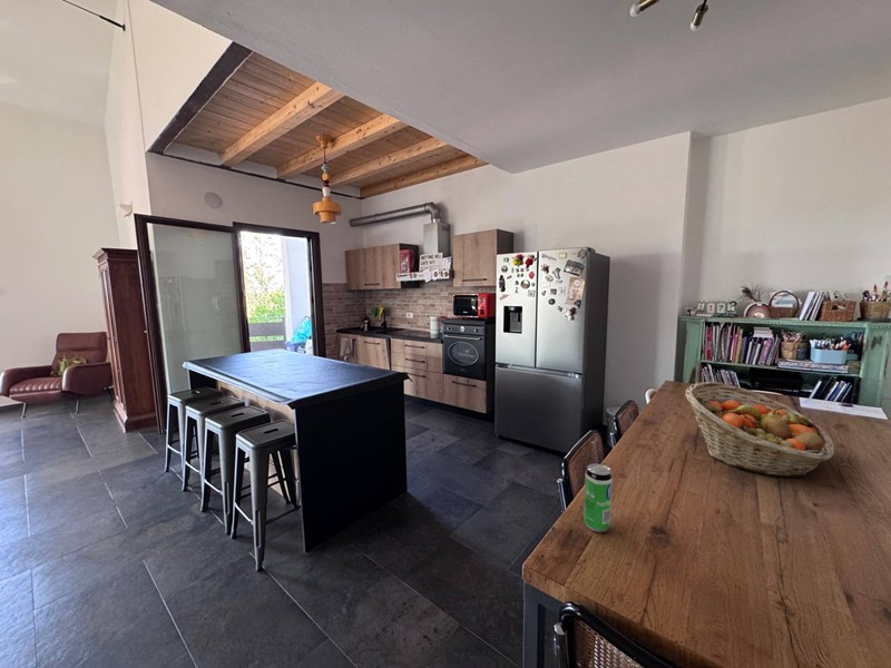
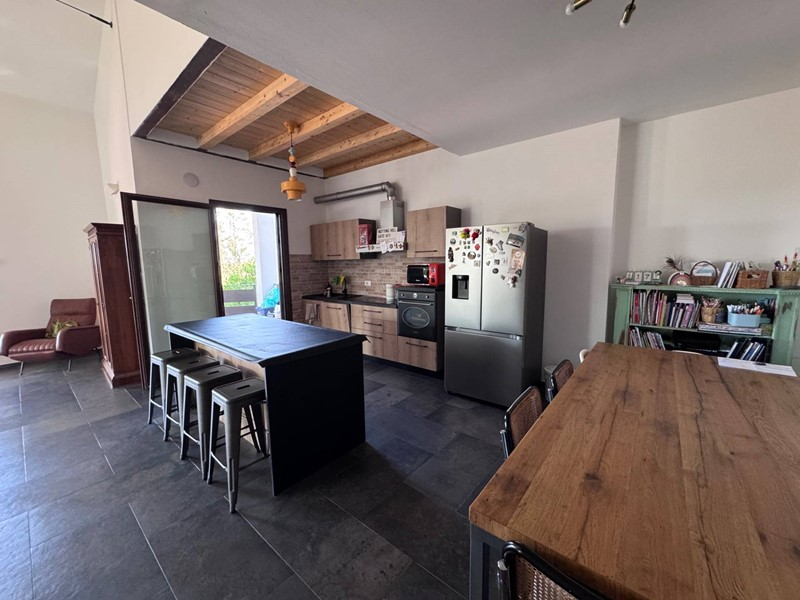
- beverage can (597, 497)
- fruit basket (752, 424)
